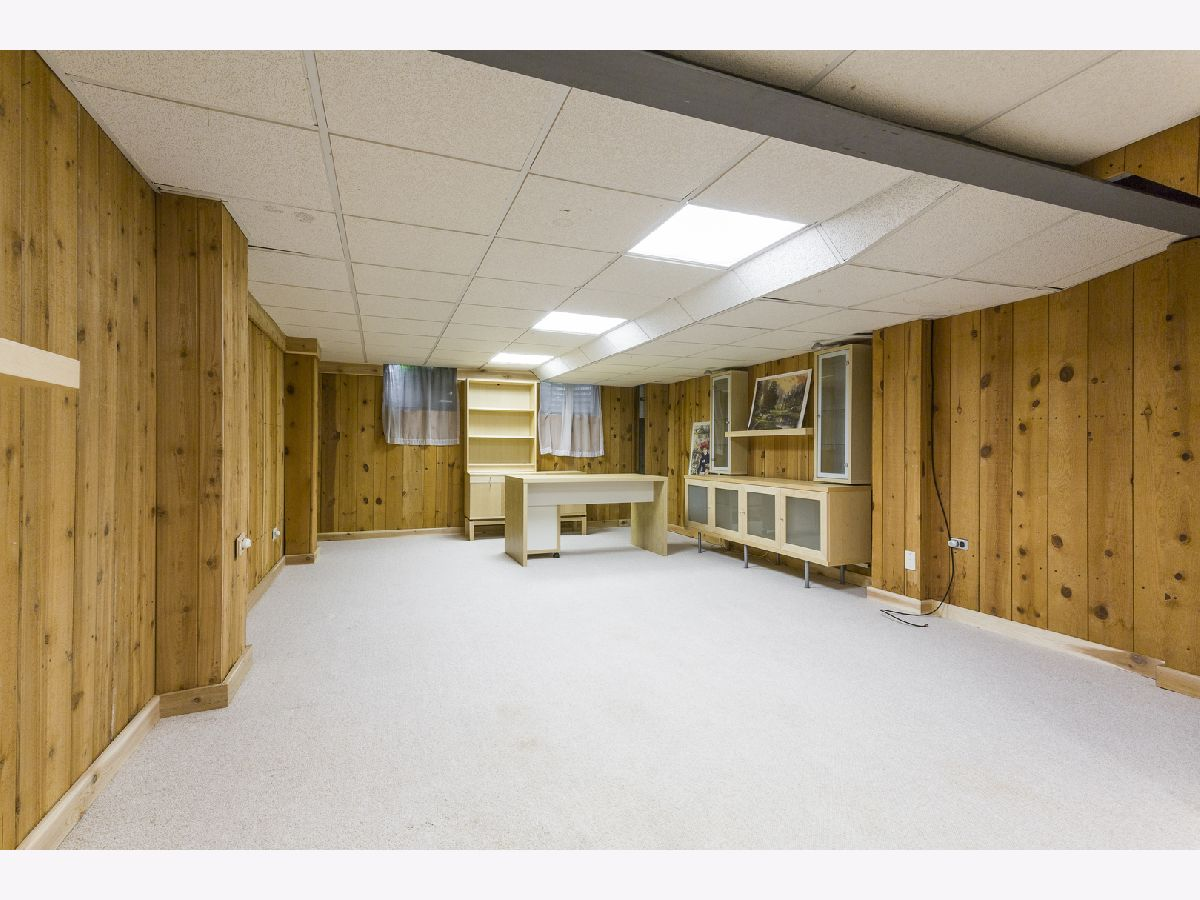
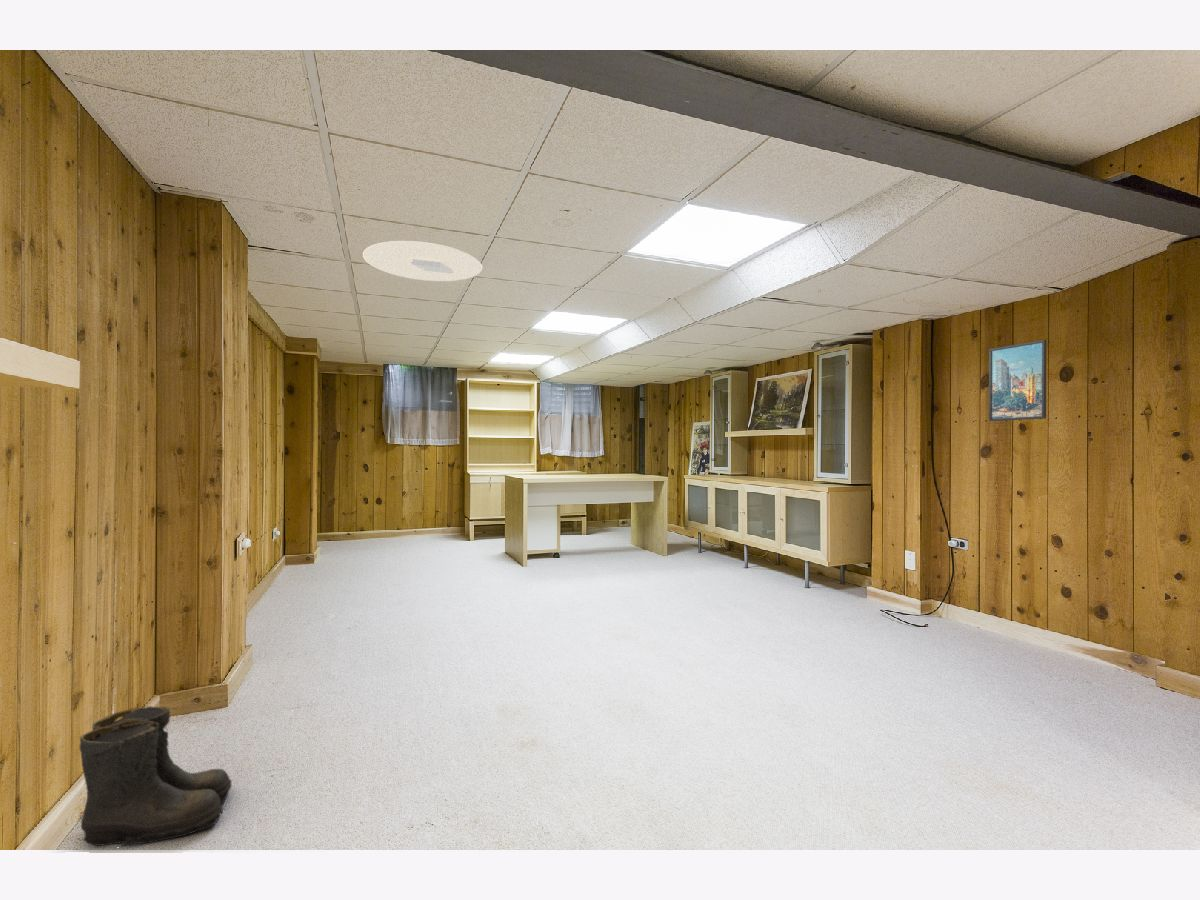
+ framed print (1016, 382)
+ ceiling light (424, 258)
+ boots (160, 767)
